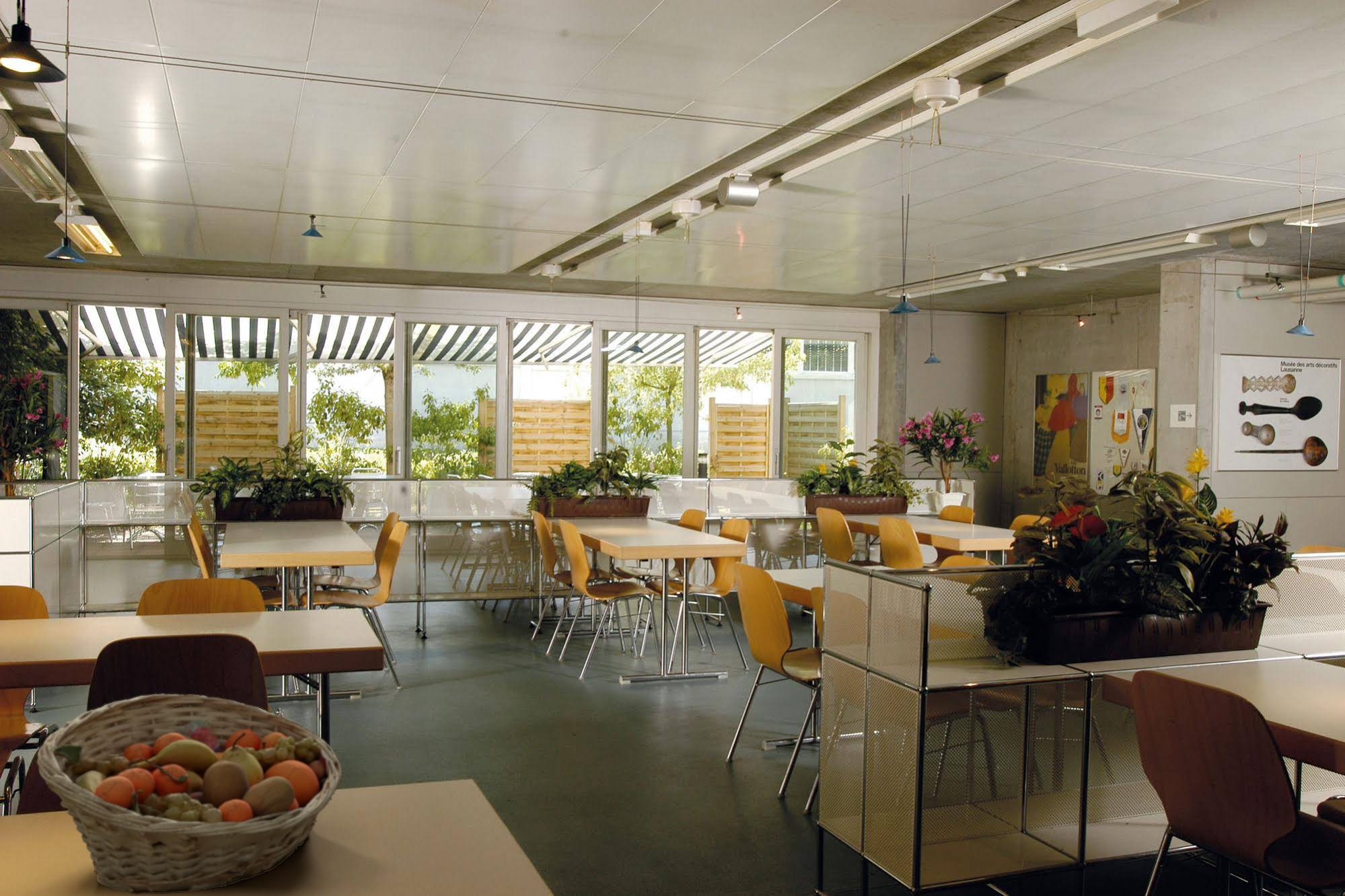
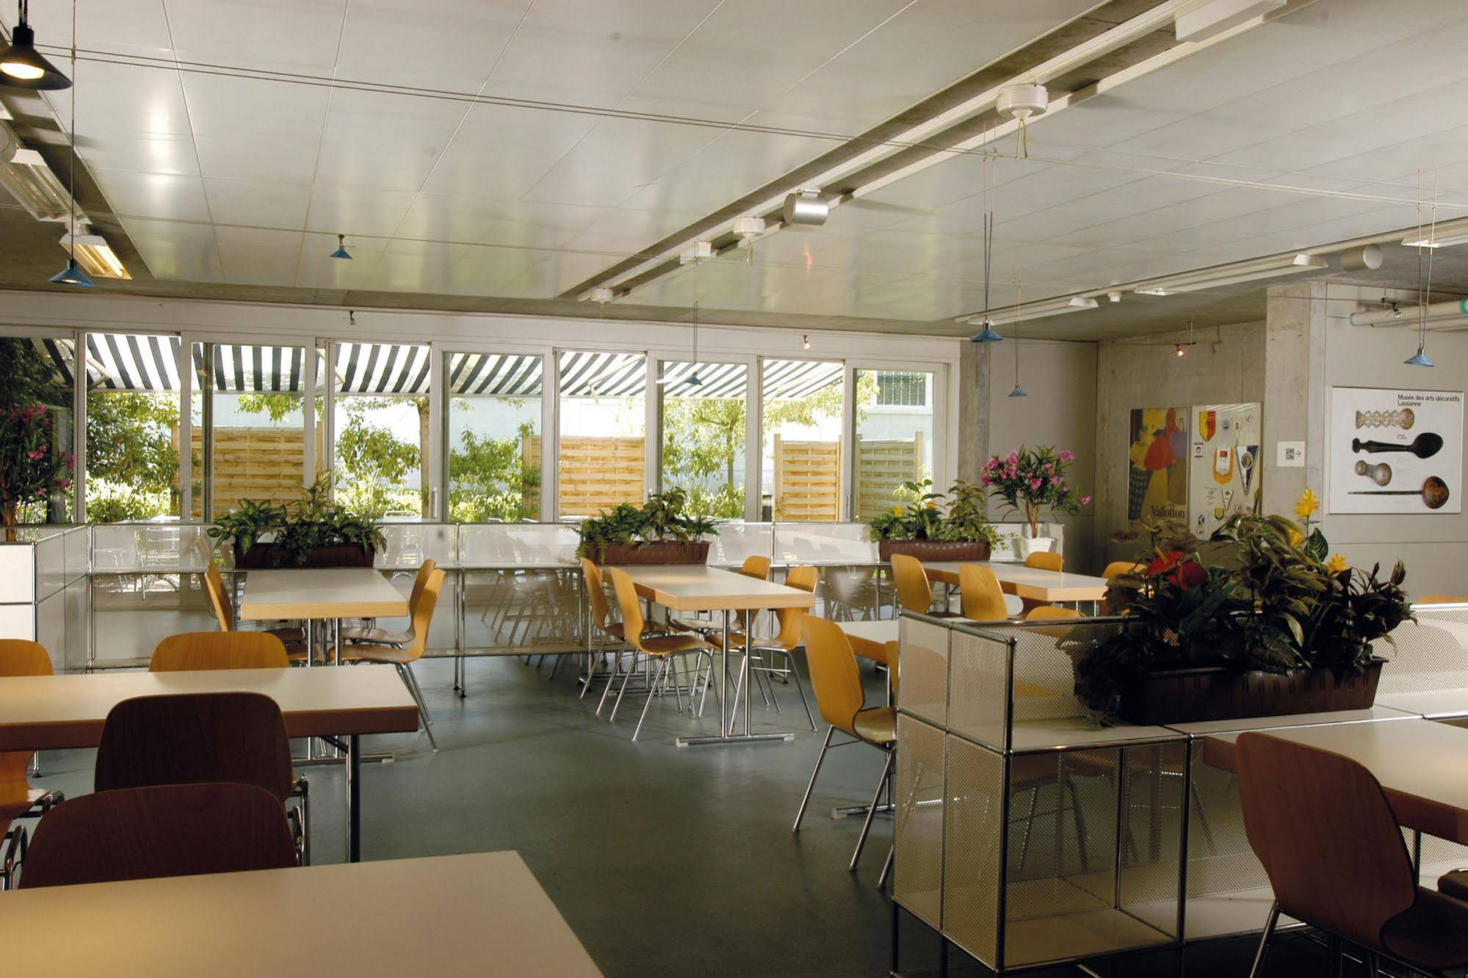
- fruit basket (200, 782)
